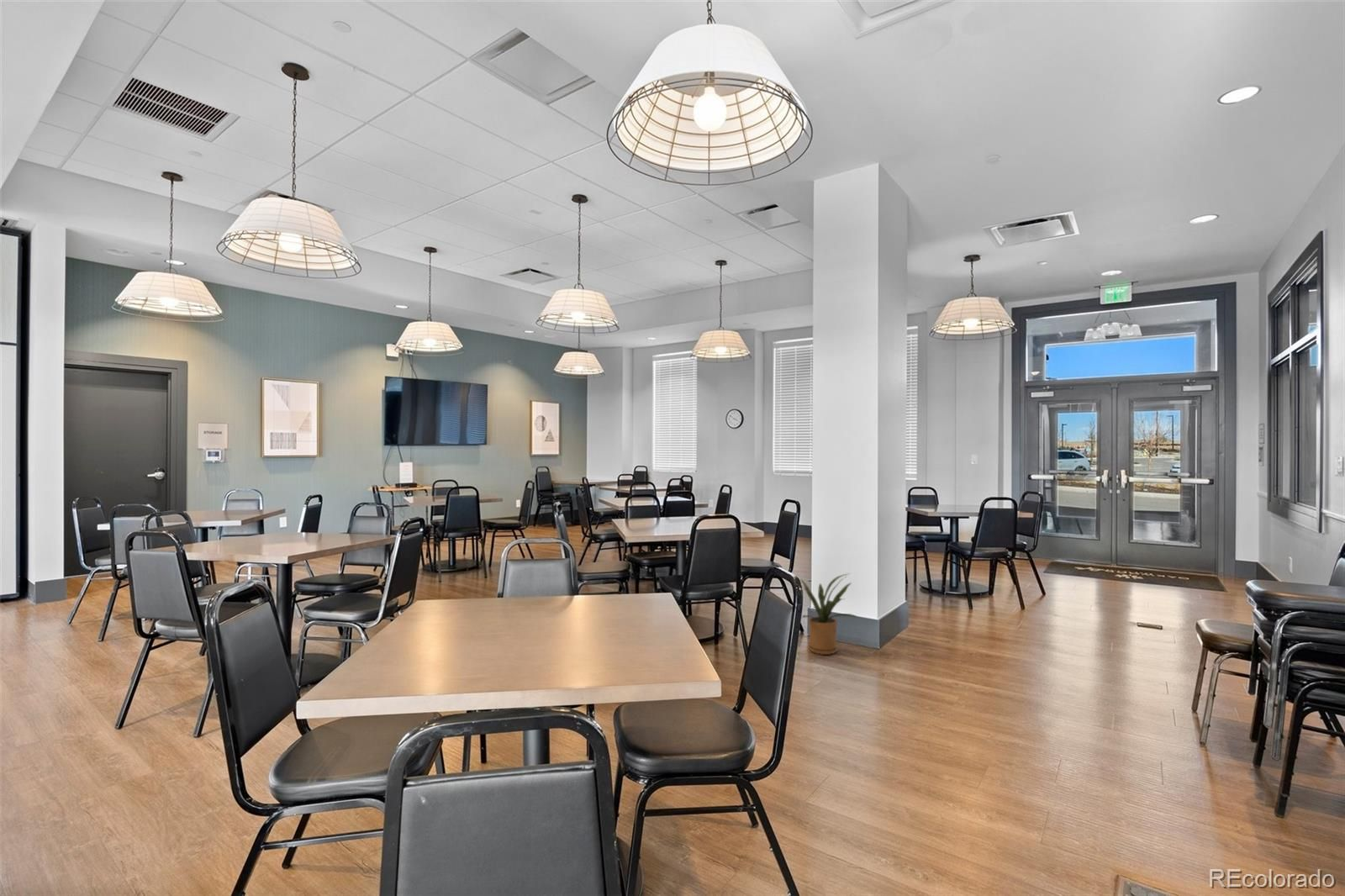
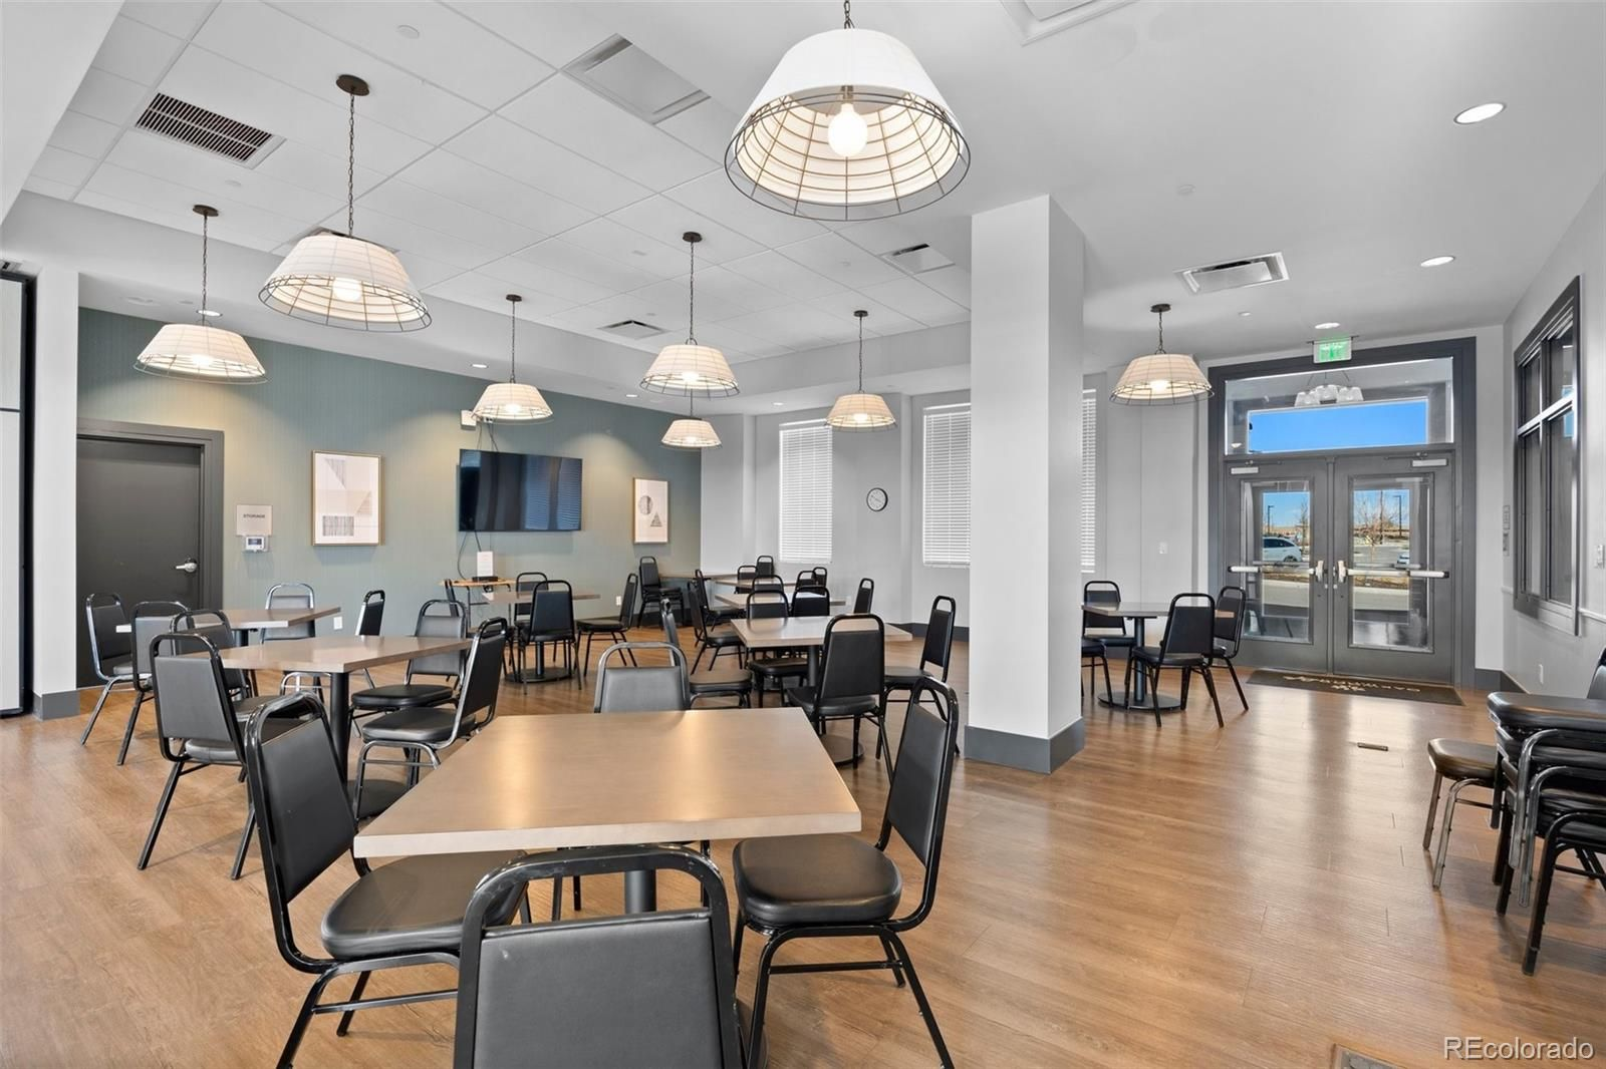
- house plant (823, 610)
